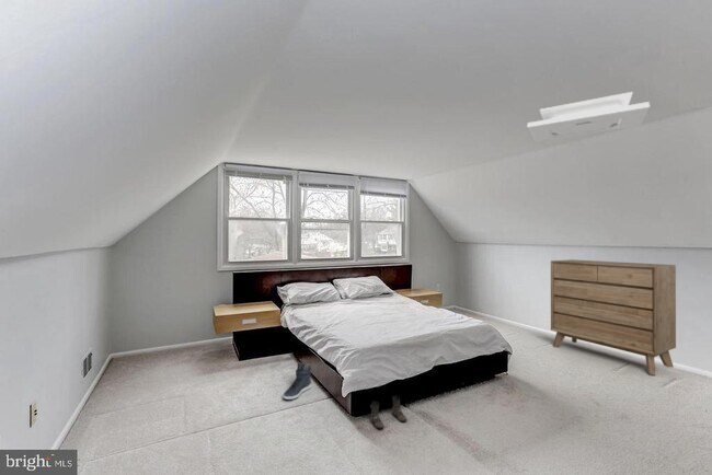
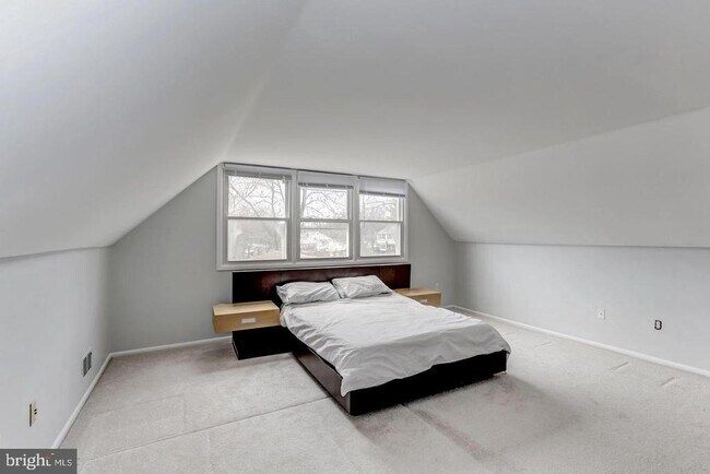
- sneaker (297, 379)
- boots (392, 412)
- dresser (607, 309)
- ceiling light (583, 116)
